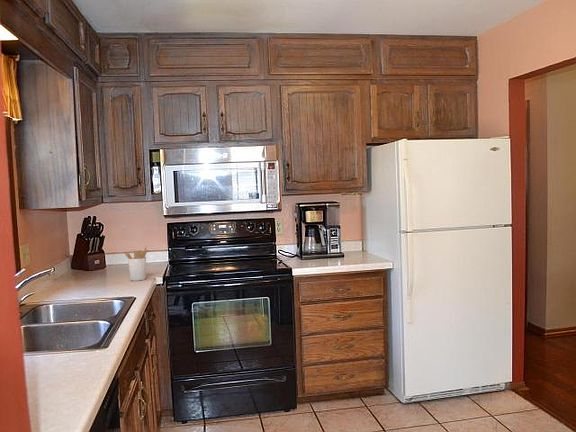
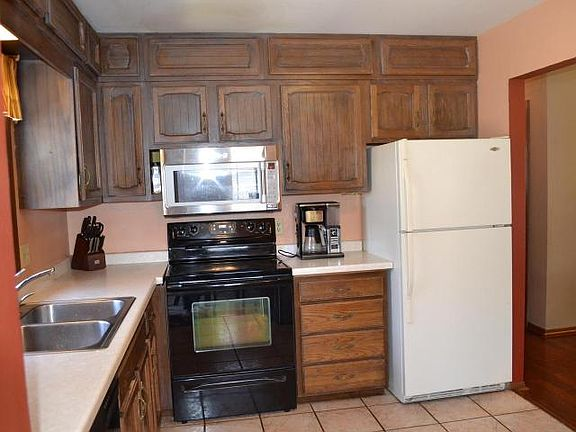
- utensil holder (138, 263)
